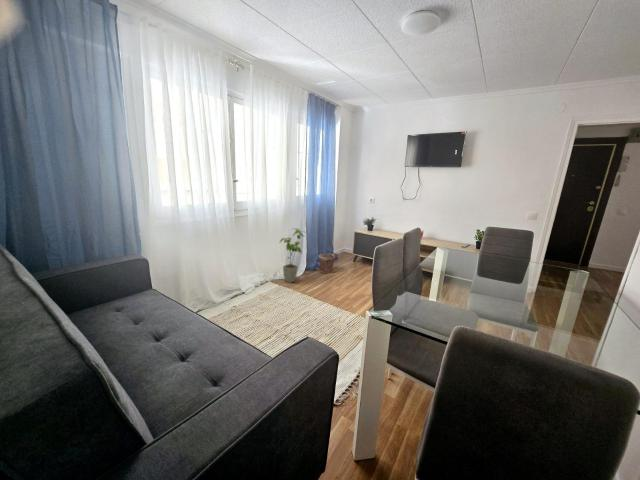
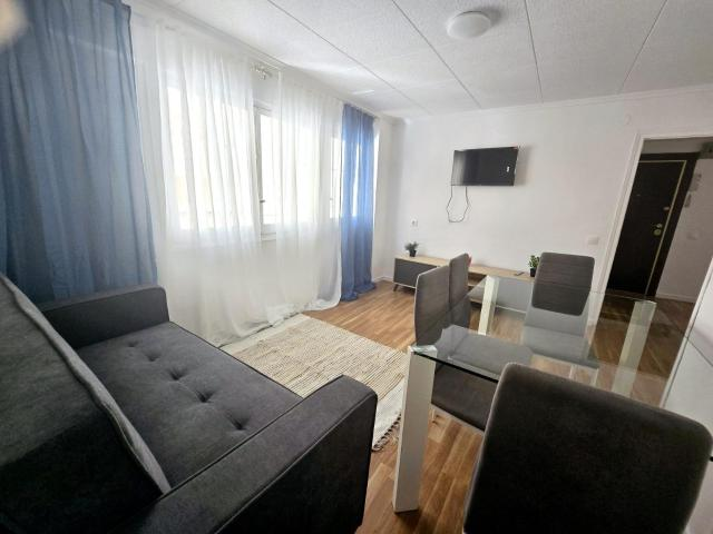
- plant pot (326, 262)
- house plant (294, 254)
